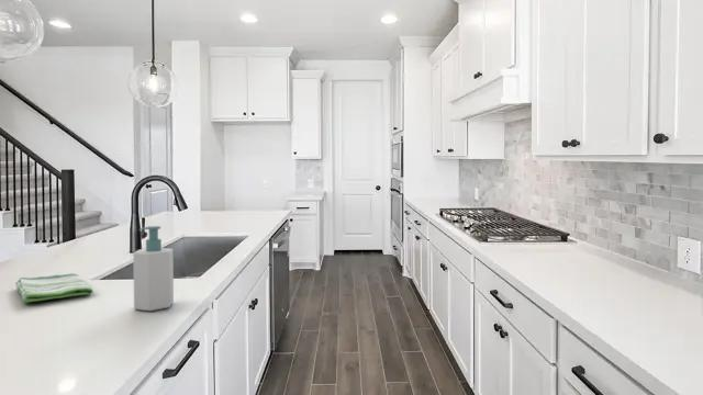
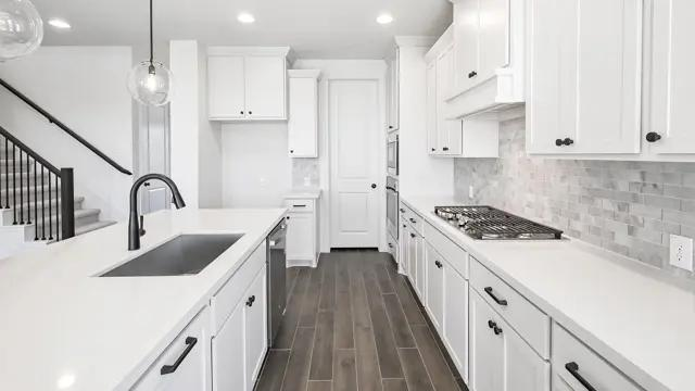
- dish towel (54, 285)
- soap bottle (154, 266)
